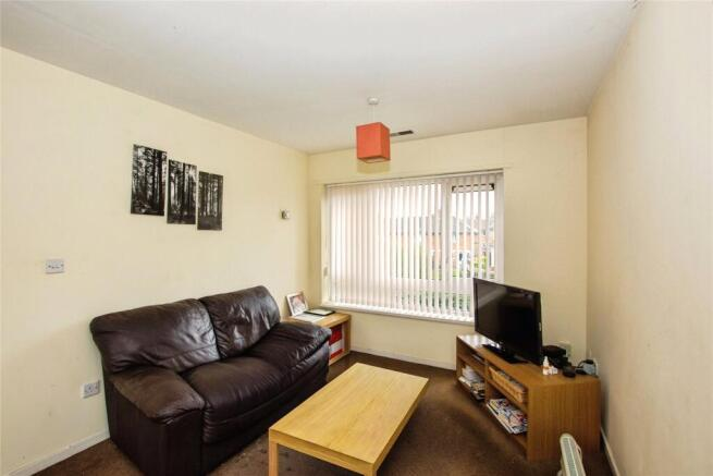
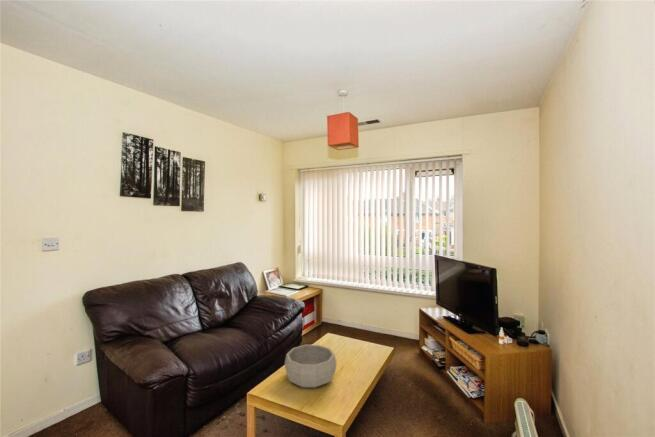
+ decorative bowl (310, 366)
